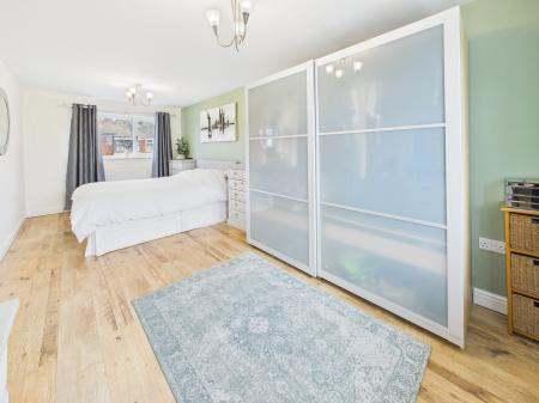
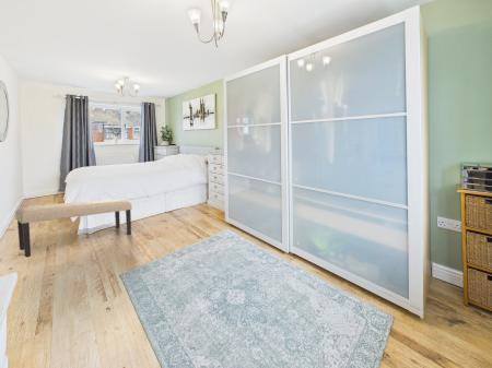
+ bench (79, 215)
